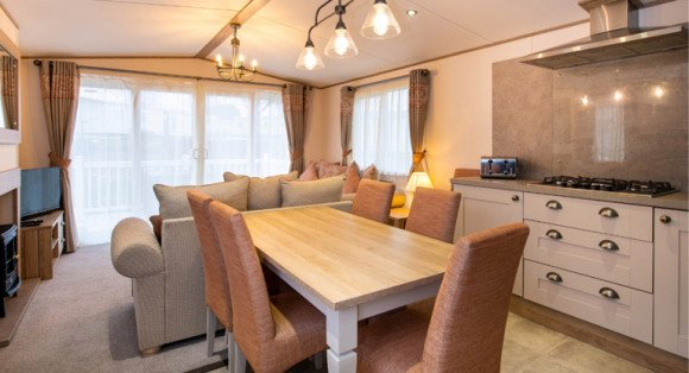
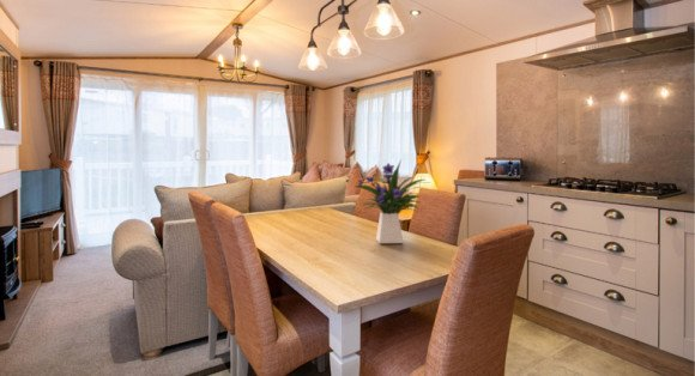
+ flower arrangement (392, 200)
